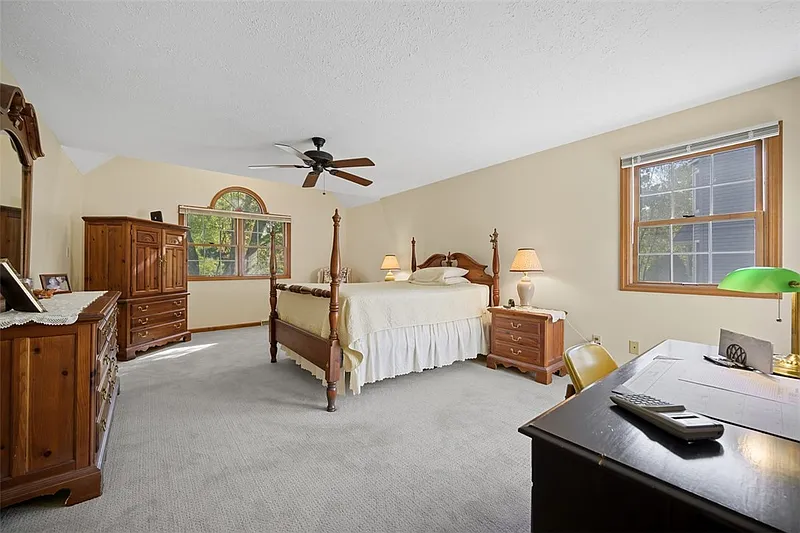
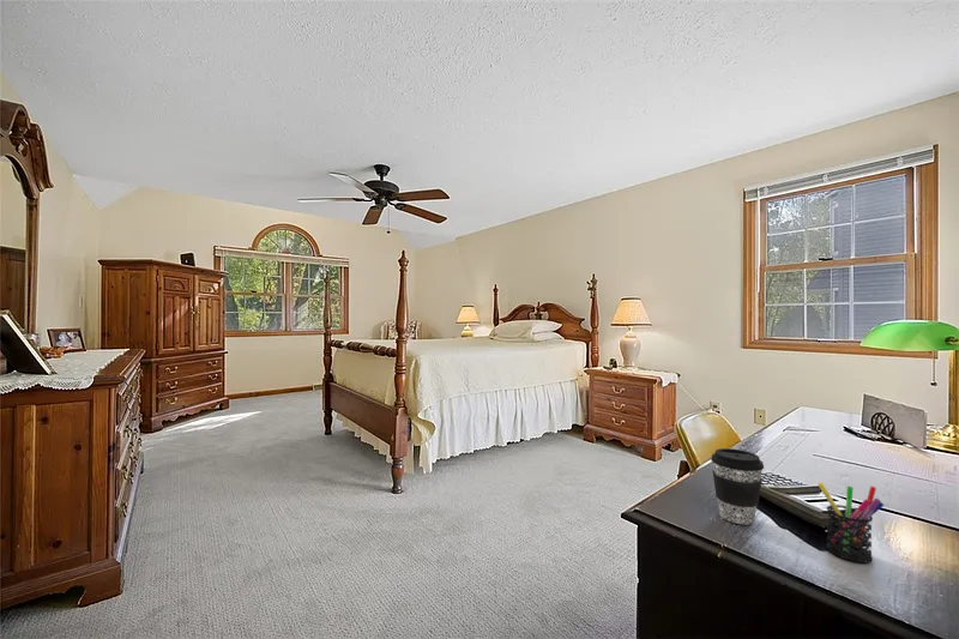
+ coffee cup (736, 486)
+ pen holder (851, 517)
